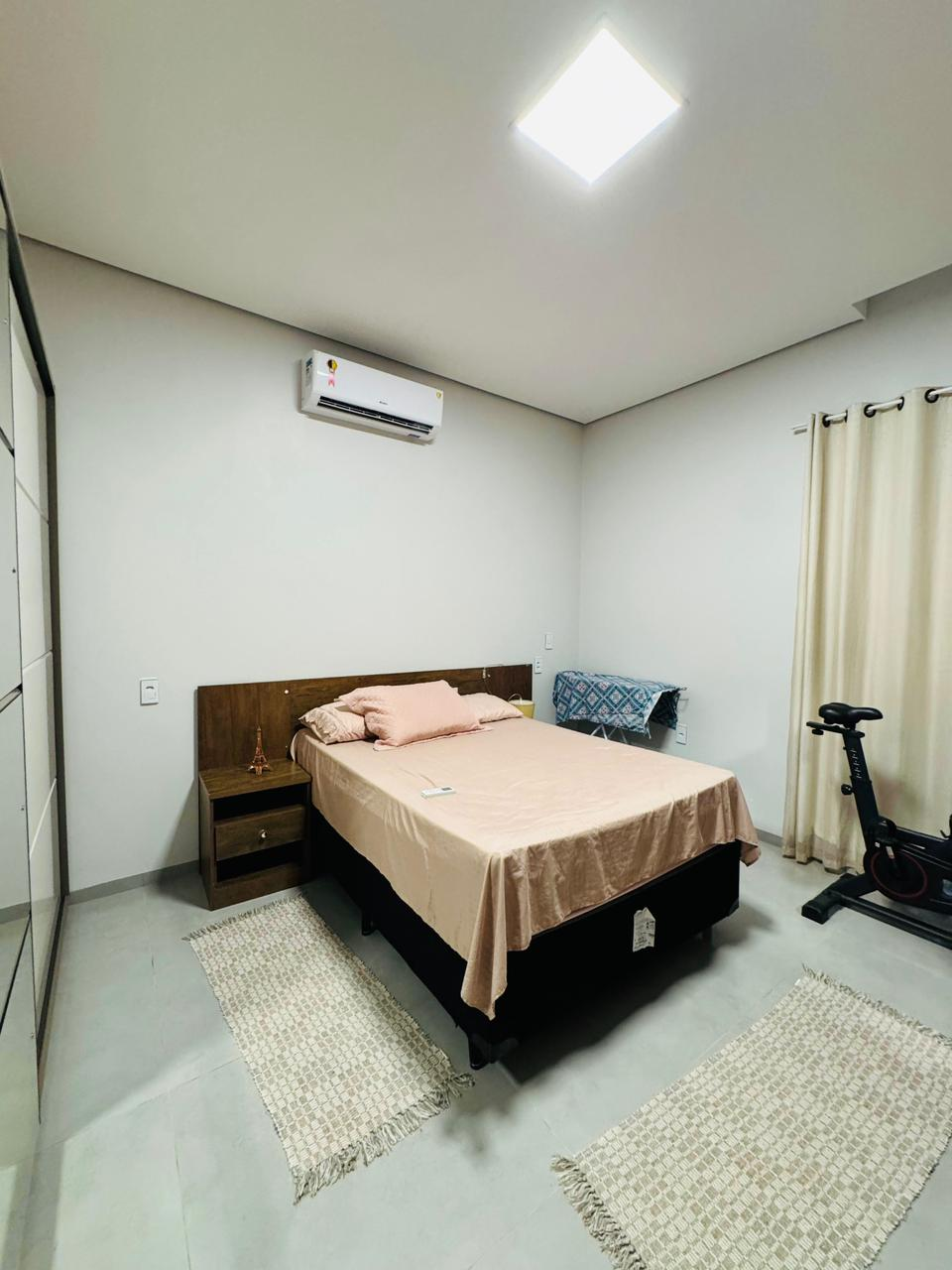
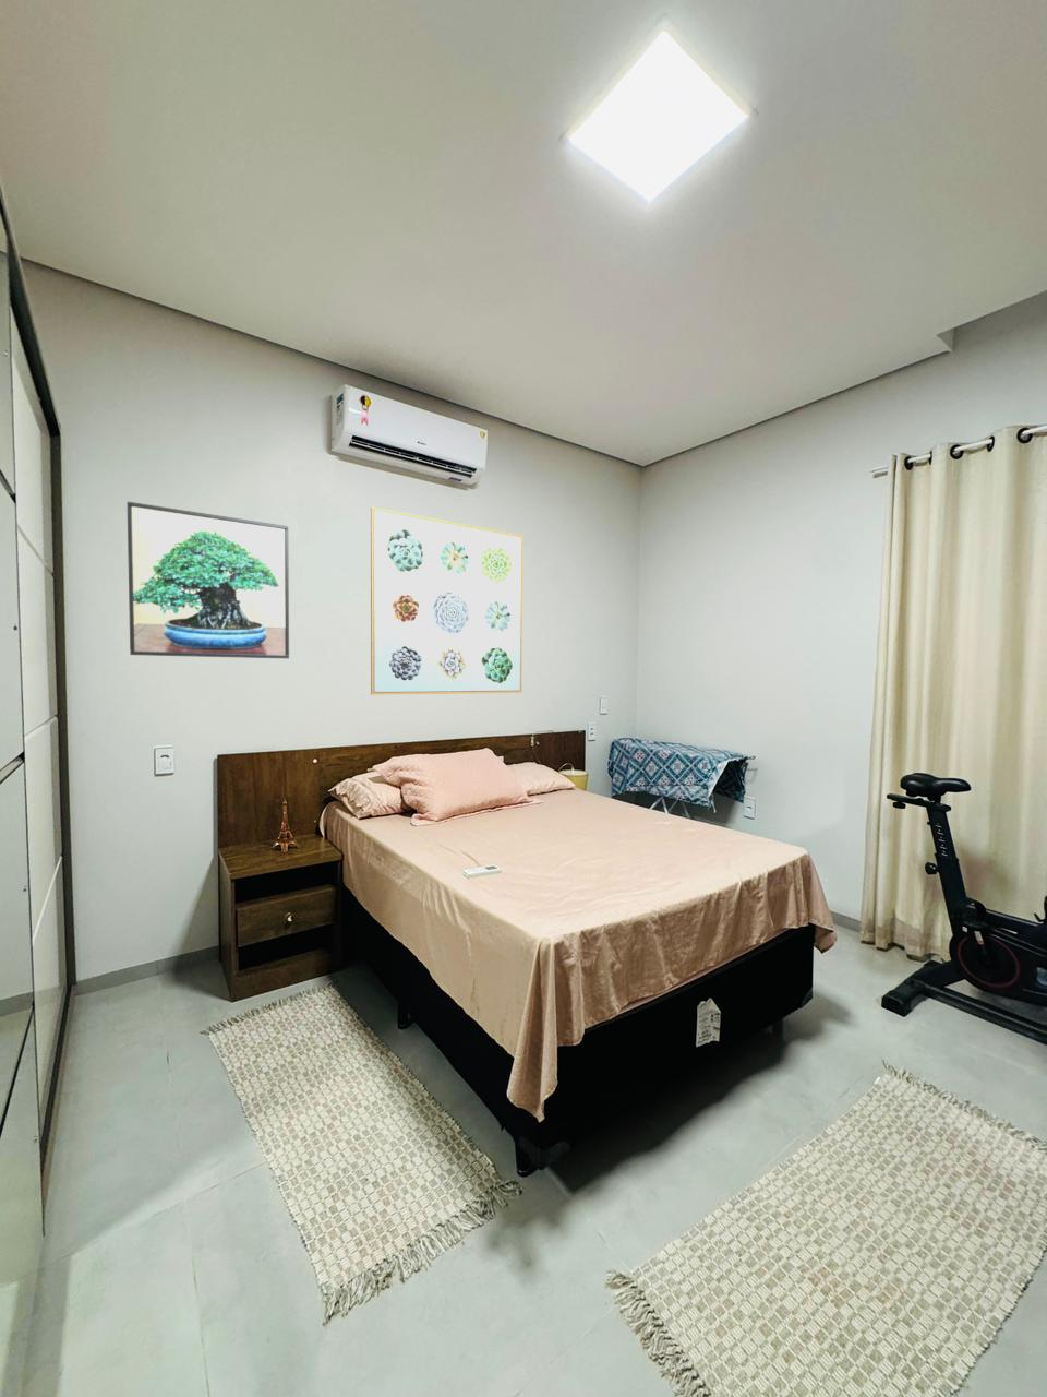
+ wall art (453, 608)
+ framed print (213, 586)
